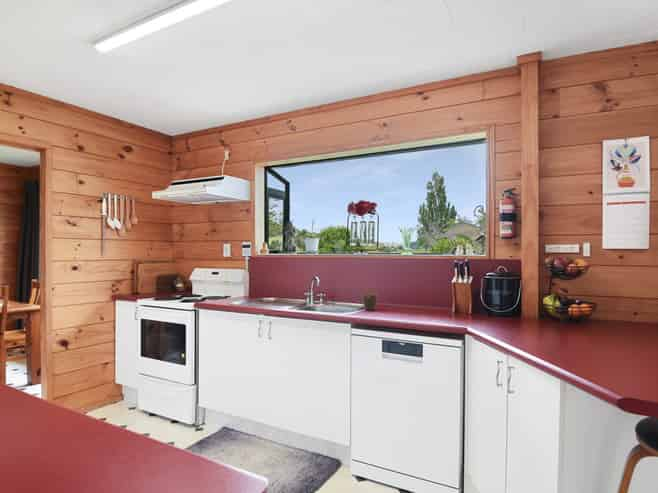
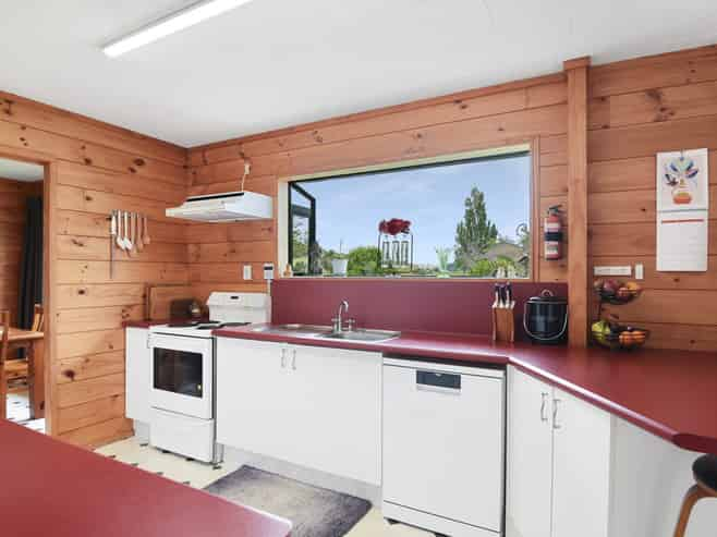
- mug (369, 301)
